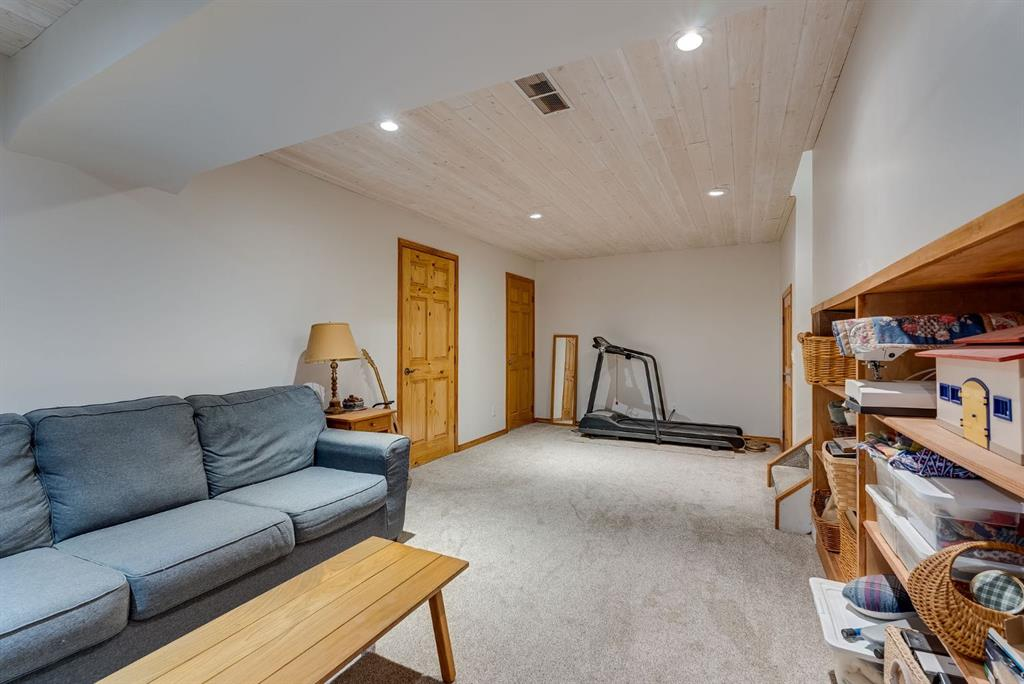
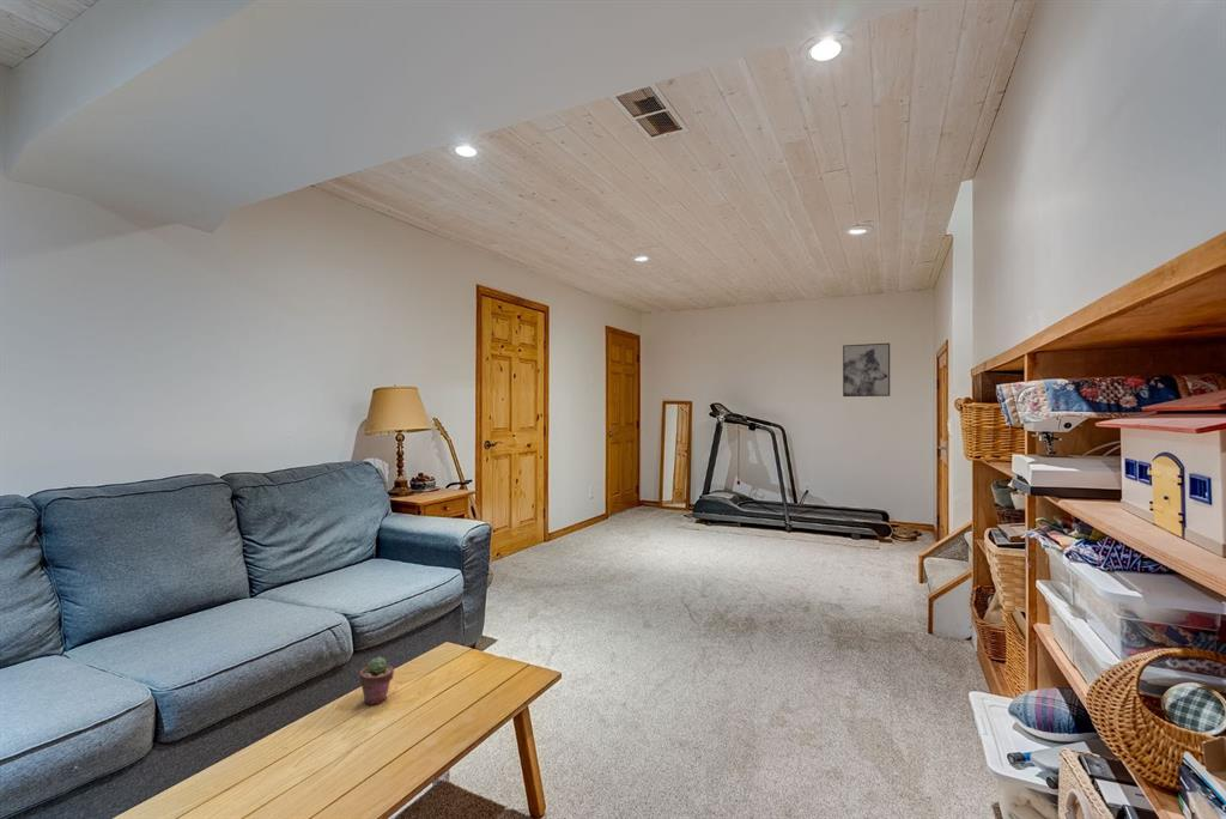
+ wall art (866, 370)
+ potted succulent (376, 678)
